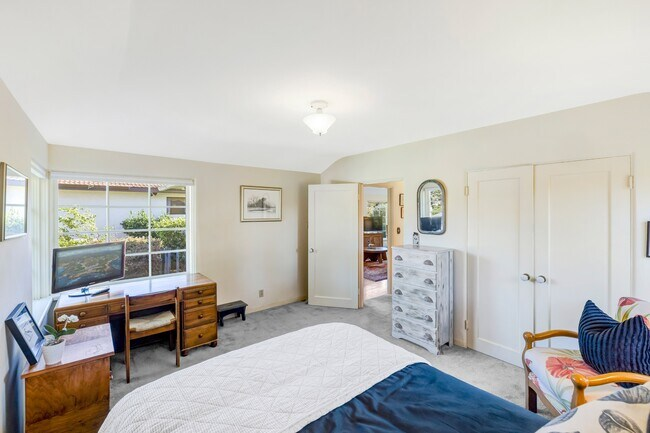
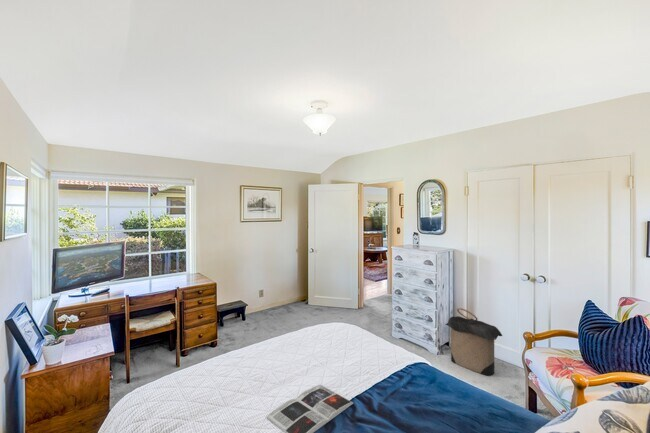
+ magazine (311, 408)
+ laundry hamper (473, 337)
